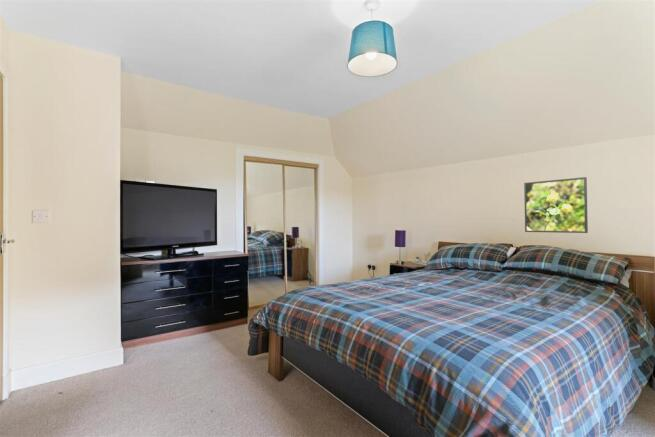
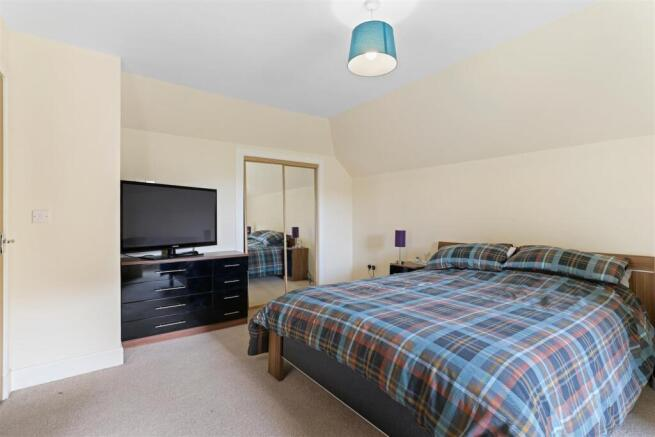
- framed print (553, 206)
